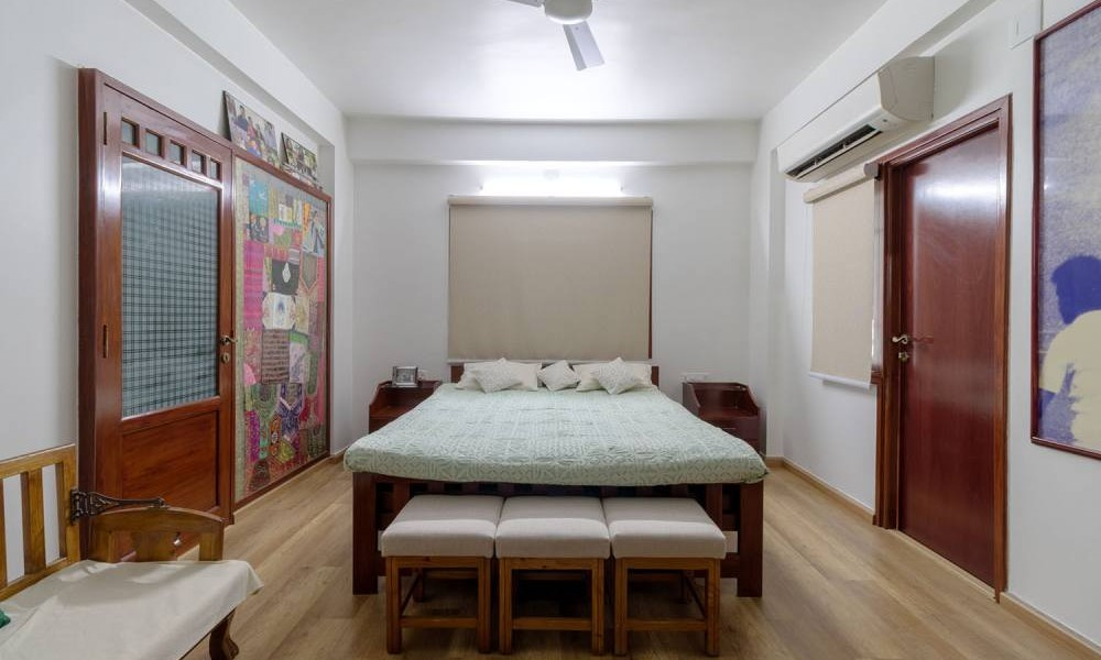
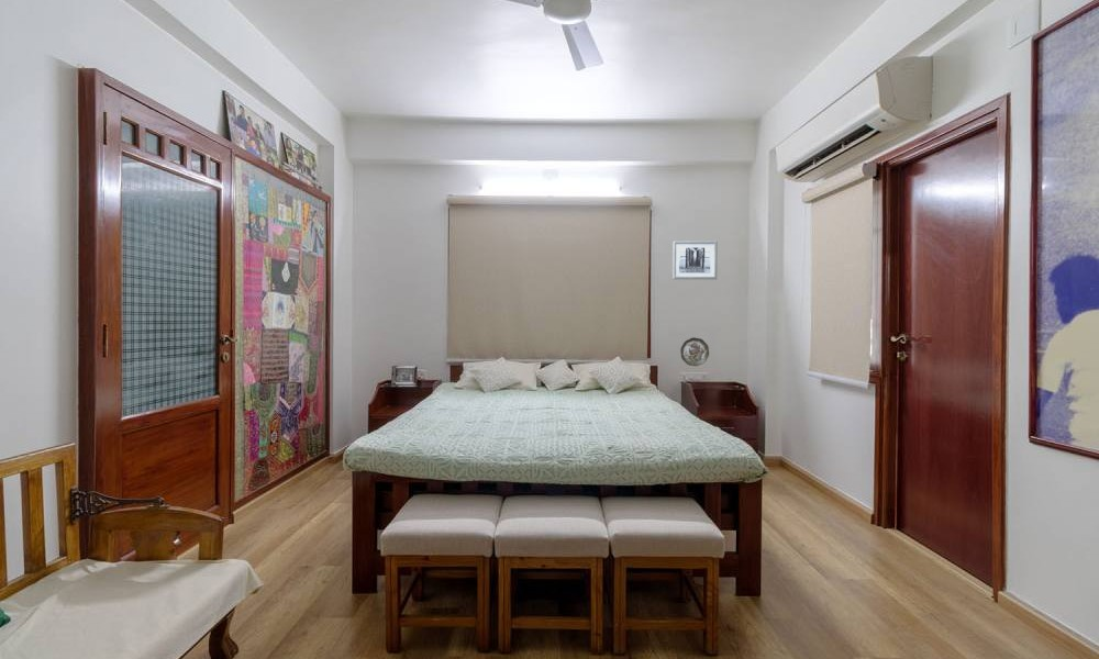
+ decorative plate (695, 351)
+ wall art (695, 259)
